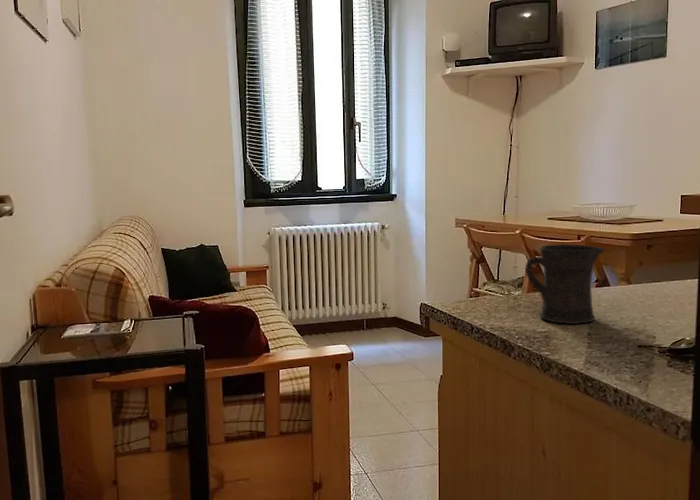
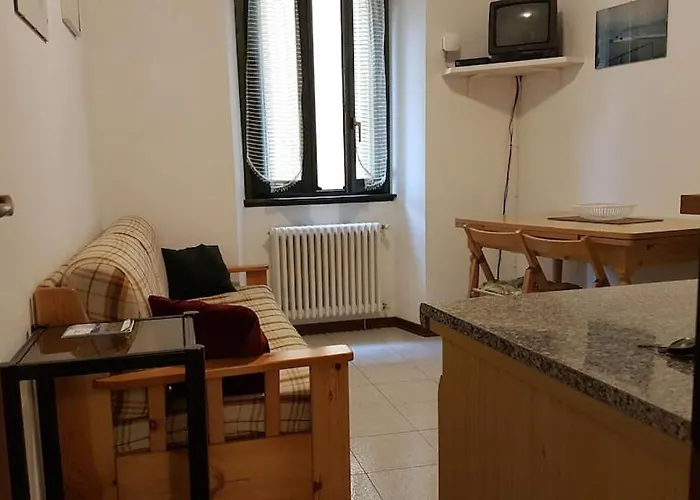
- mug (564, 282)
